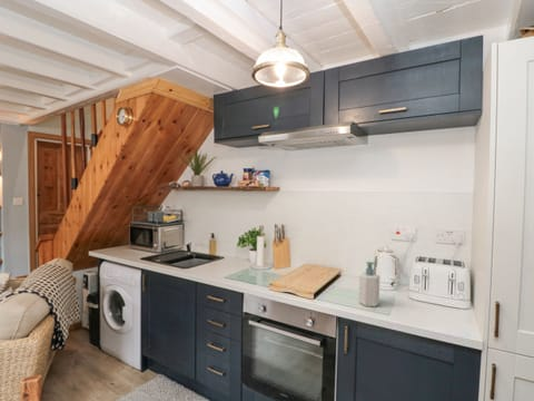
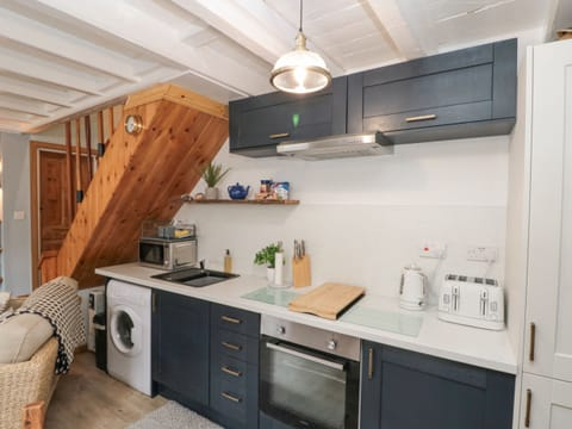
- soap bottle (368, 283)
